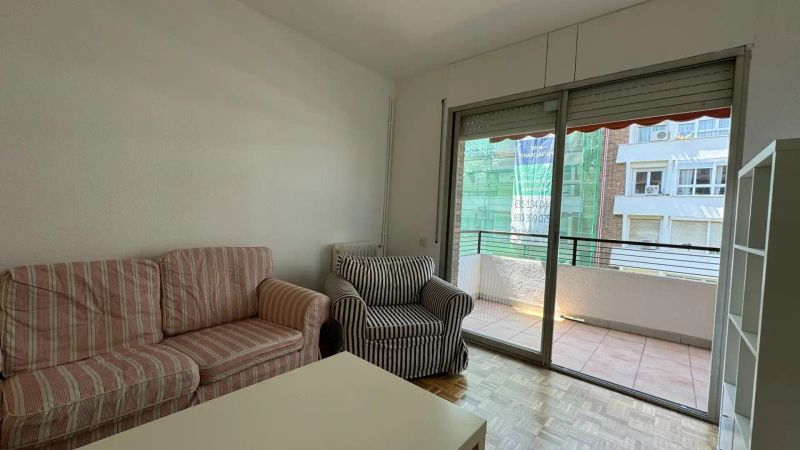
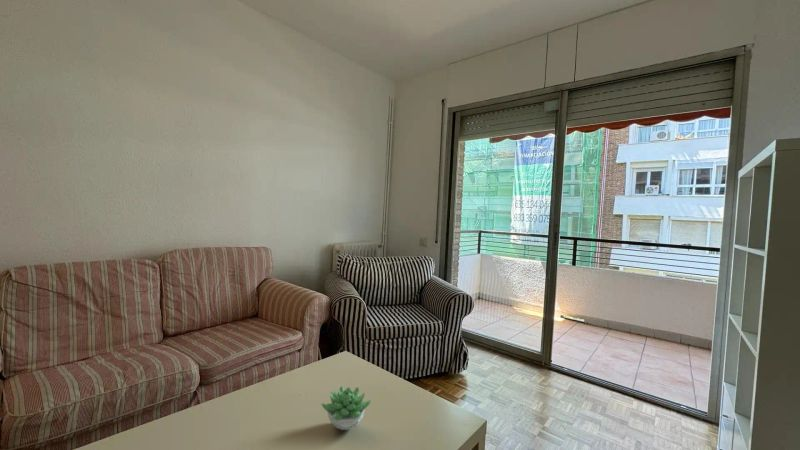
+ succulent plant (346, 409)
